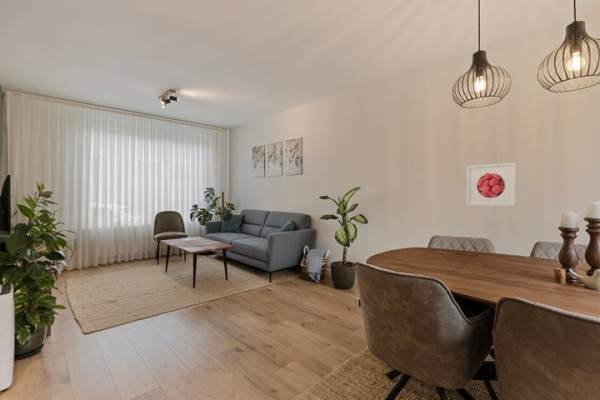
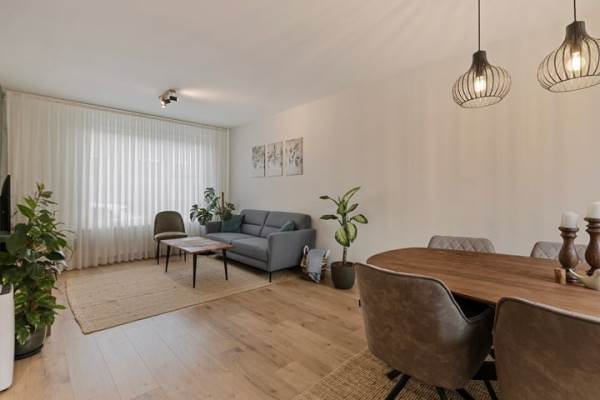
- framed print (490, 185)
